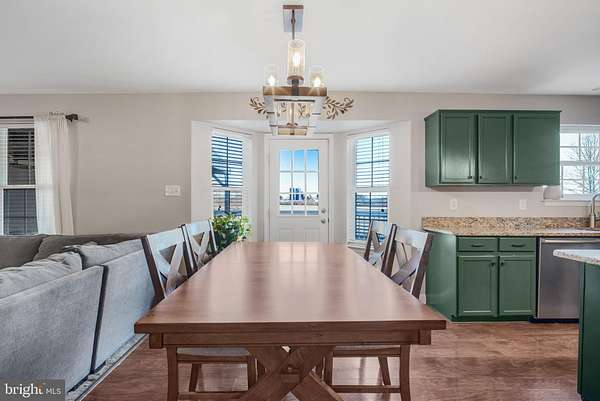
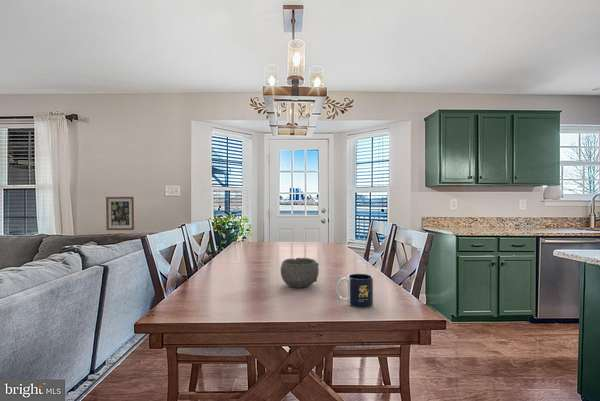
+ mug (354, 290)
+ wall art (120, 213)
+ bowl (299, 272)
